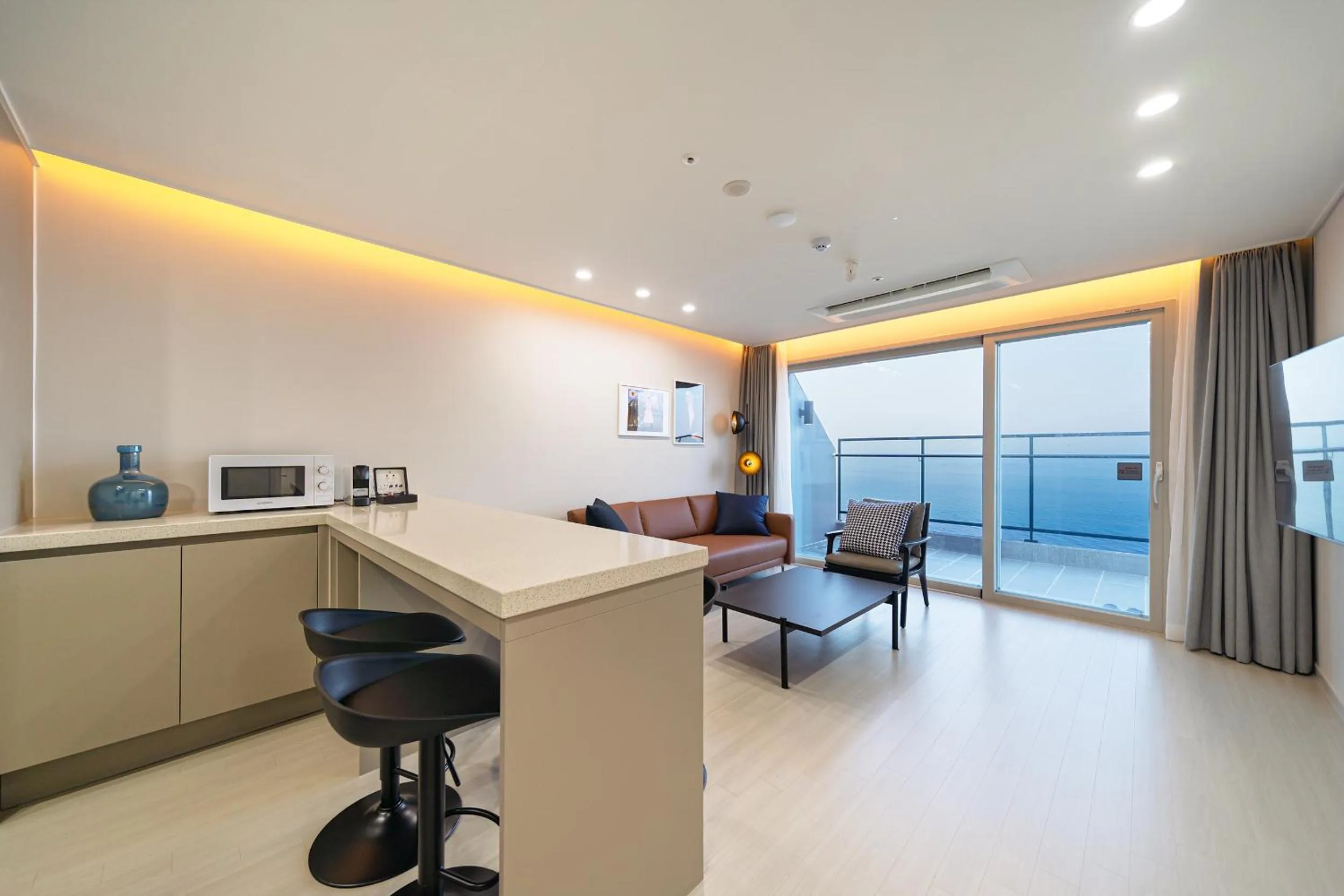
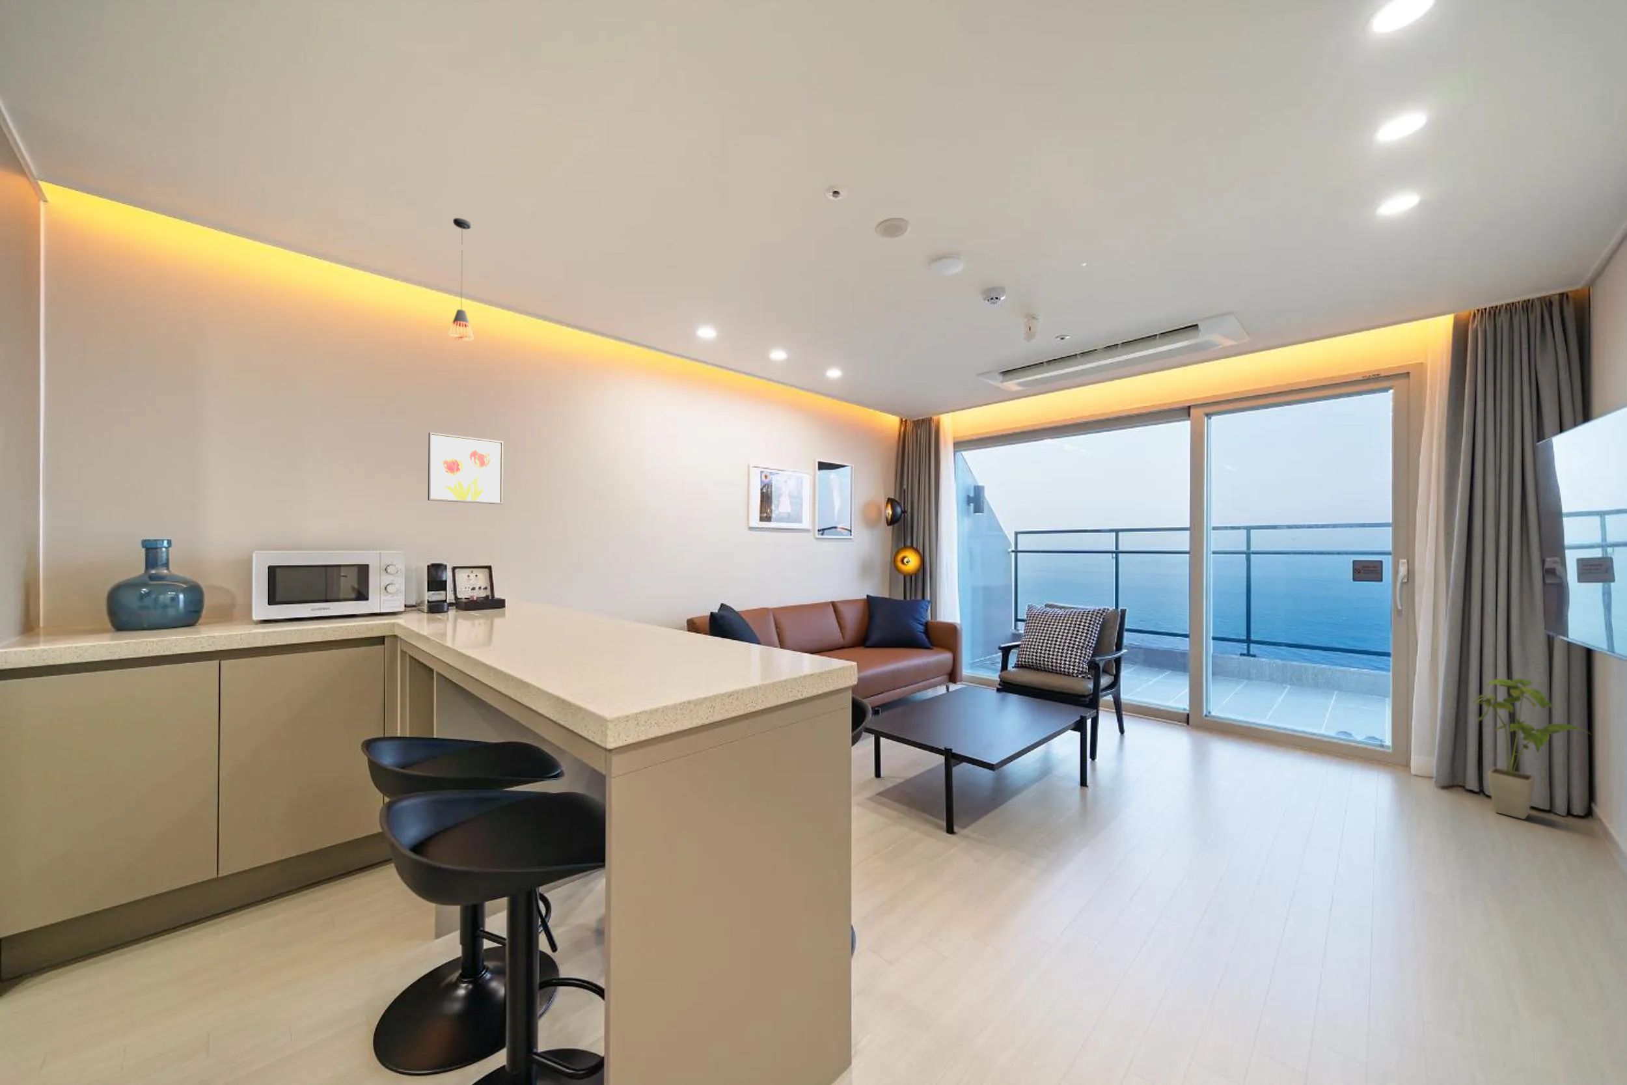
+ wall art (466, 470)
+ house plant (1525, 748)
+ pendant light (461, 280)
